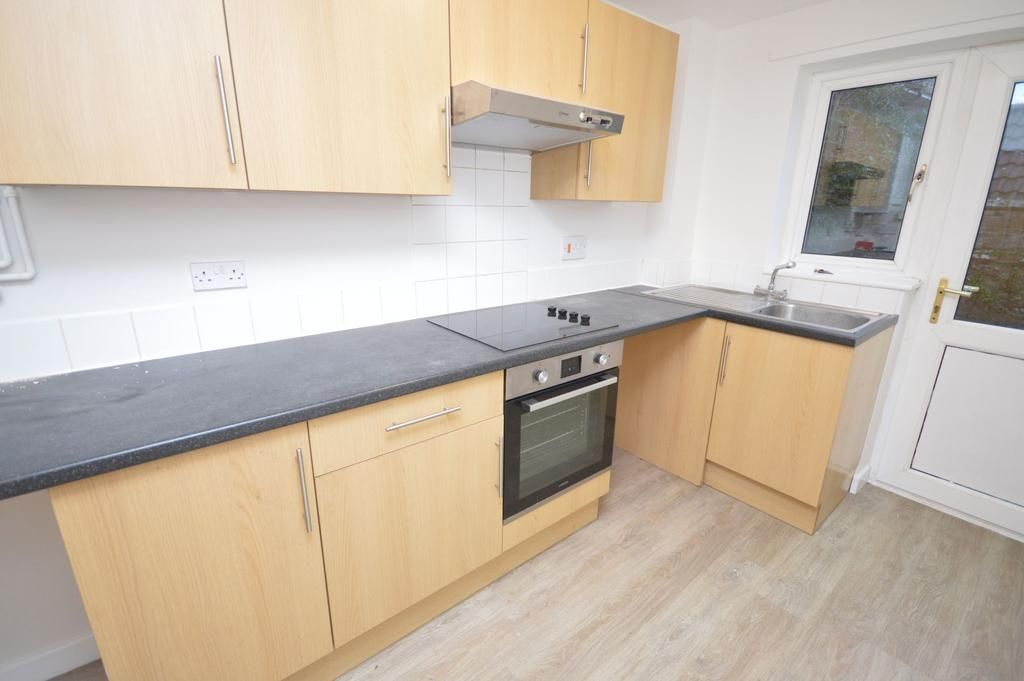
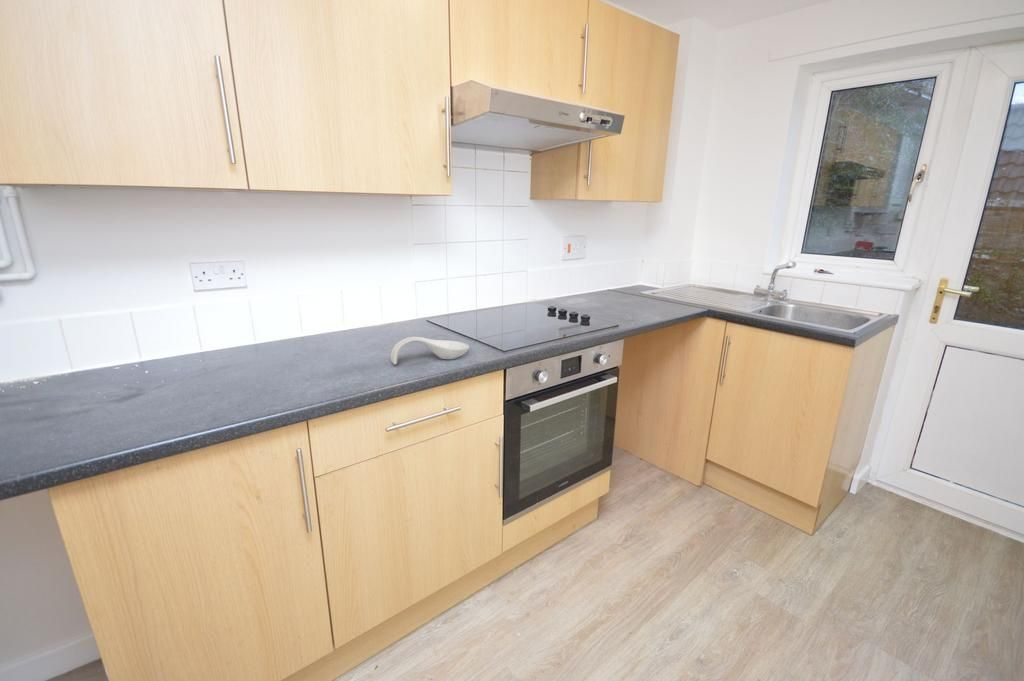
+ spoon rest (431, 347)
